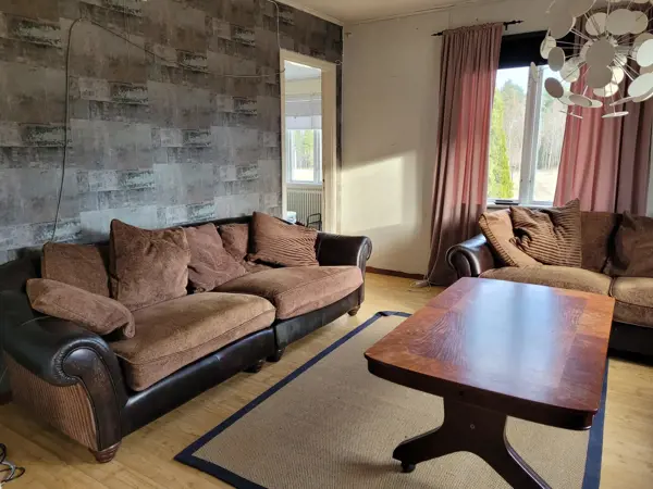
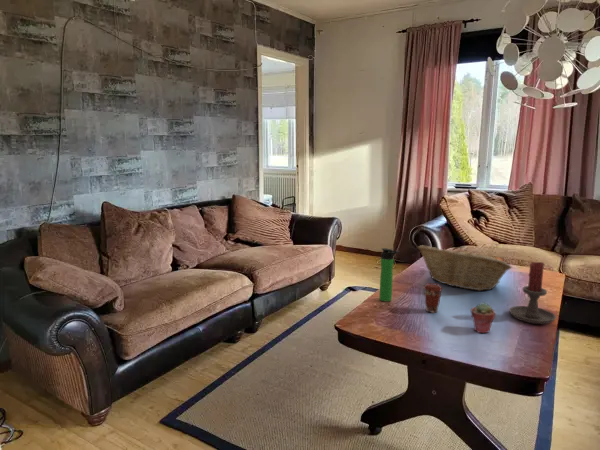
+ bottle (388, 275)
+ fruit basket (461, 263)
+ potted succulent (482, 316)
+ coffee cup (432, 297)
+ candle holder (535, 288)
